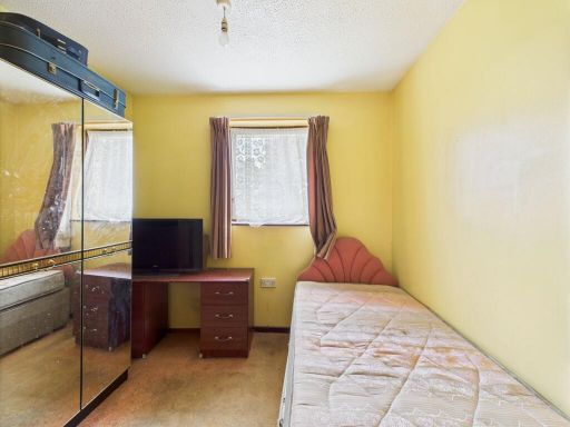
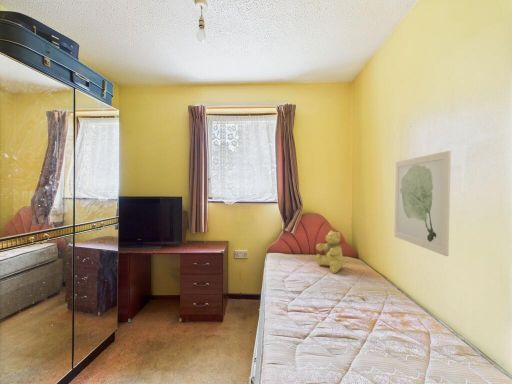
+ teddy bear (332, 250)
+ wall art (417, 201)
